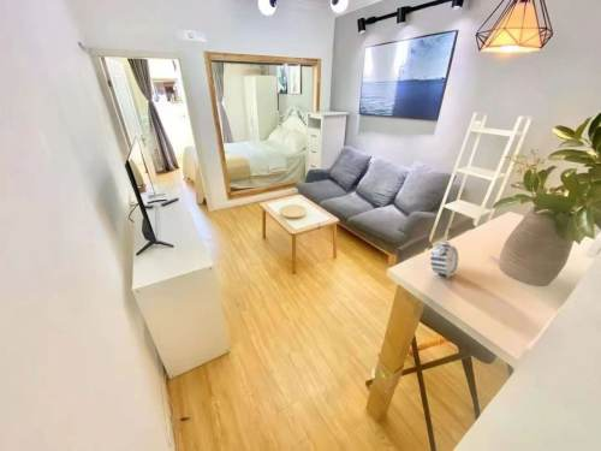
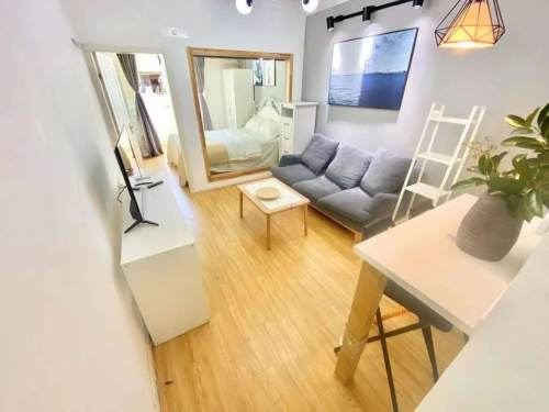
- alarm clock (445, 257)
